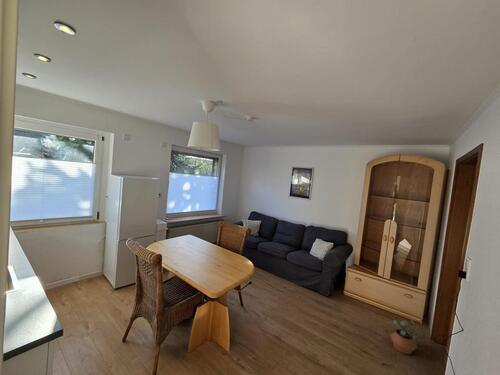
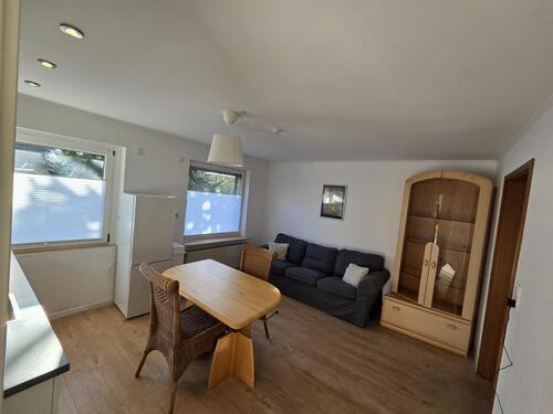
- potted plant (407, 335)
